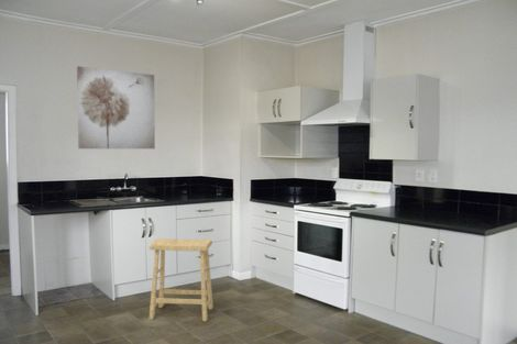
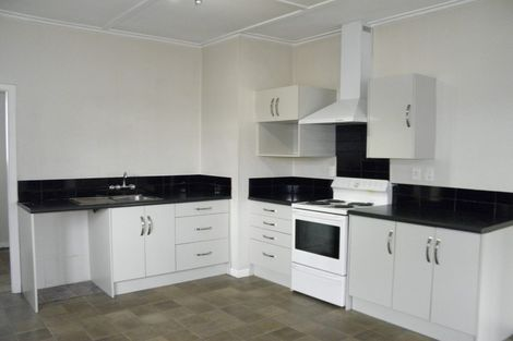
- wall art (118, 110)
- stool (182, 290)
